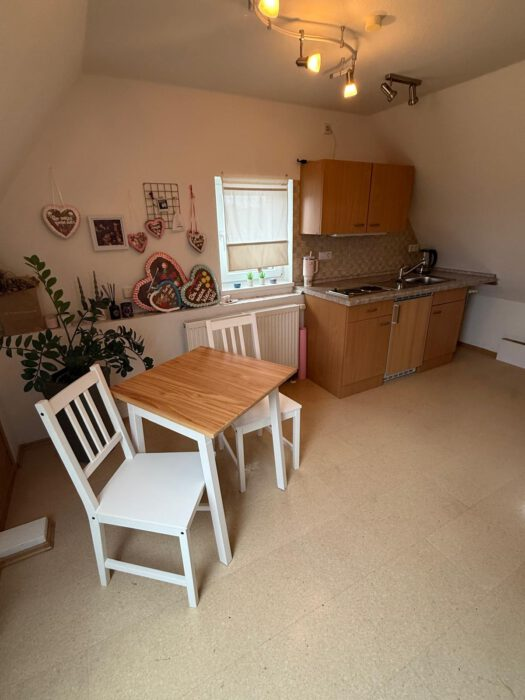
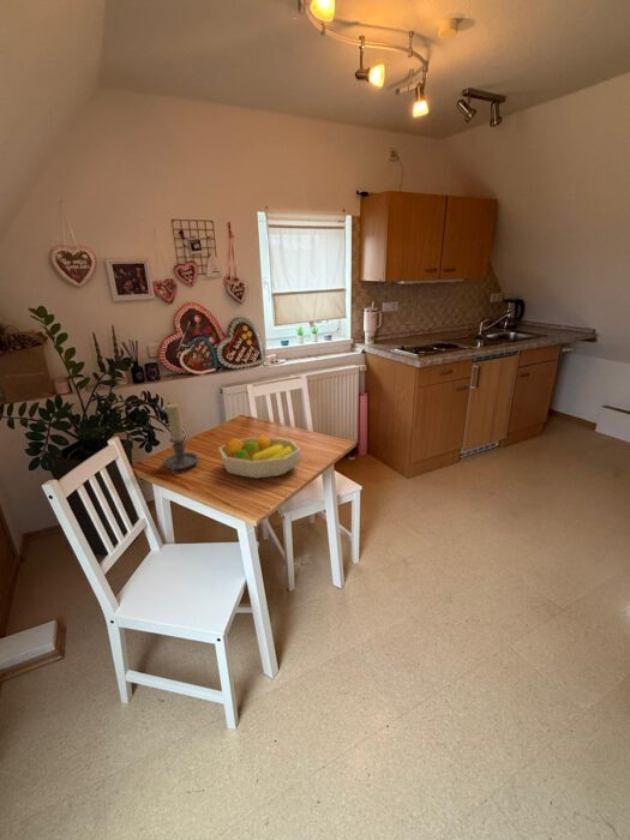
+ candle holder (175, 436)
+ fruit bowl (259, 454)
